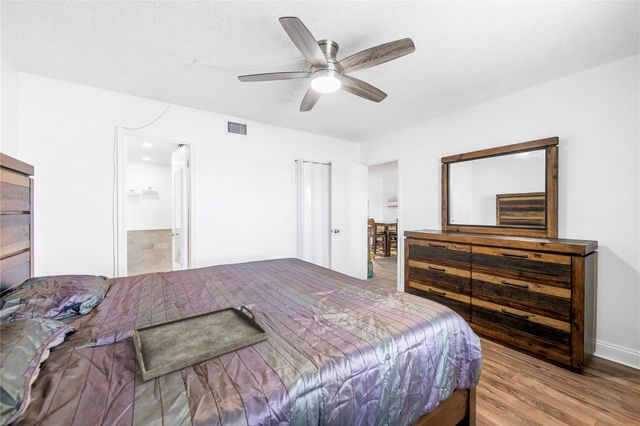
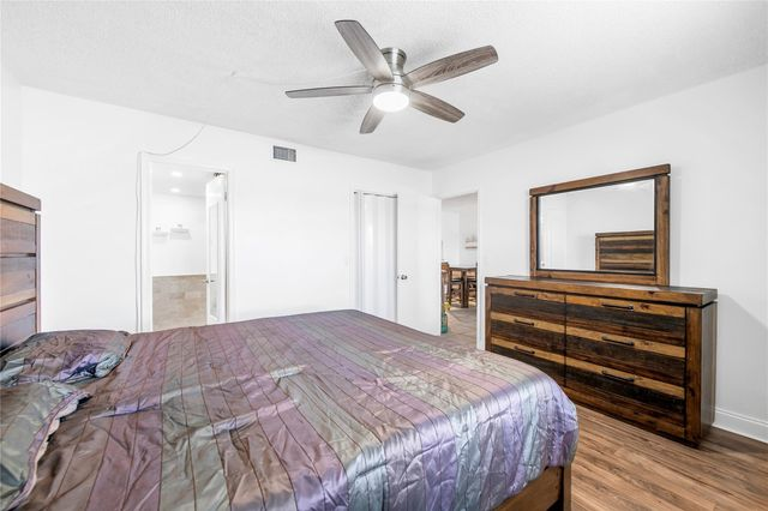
- serving tray (199, 328)
